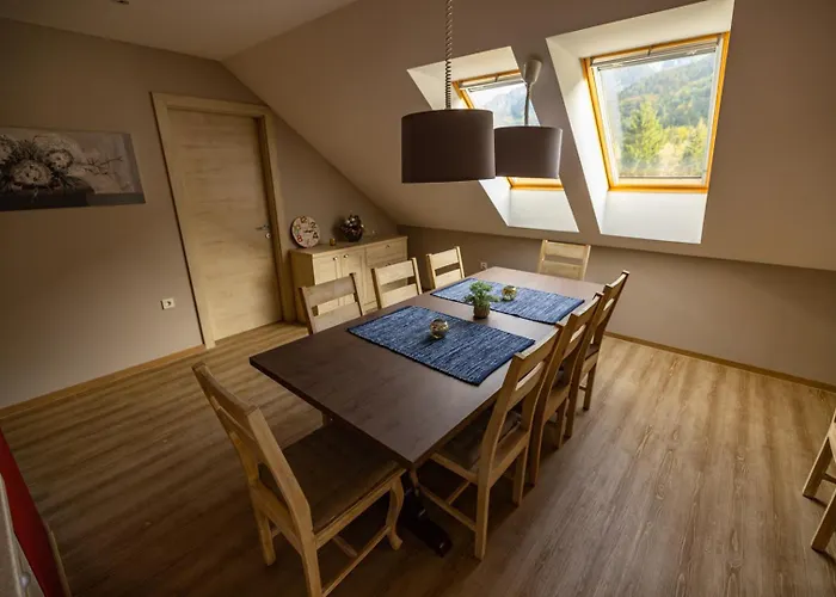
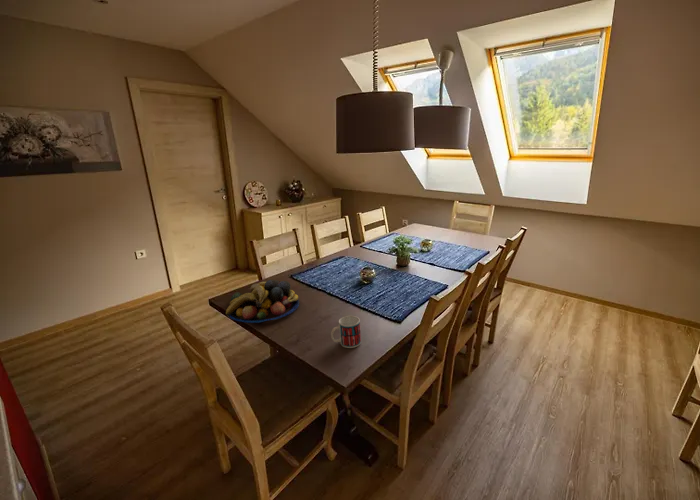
+ mug (346, 332)
+ fruit bowl (262, 295)
